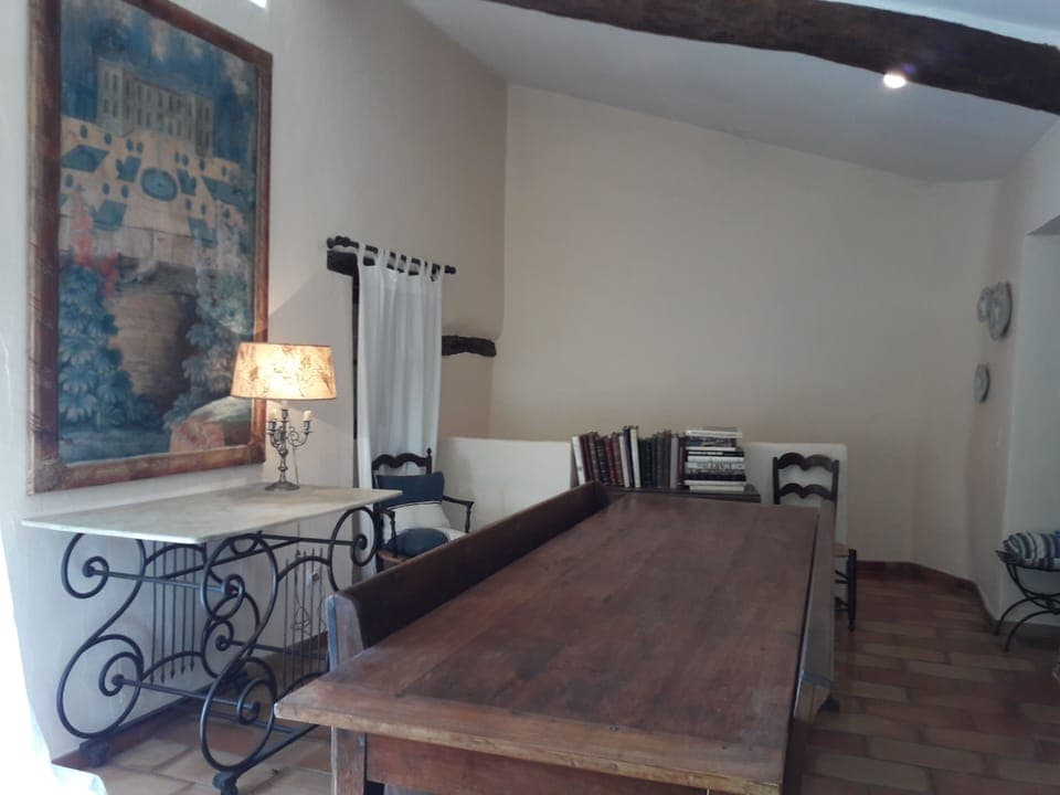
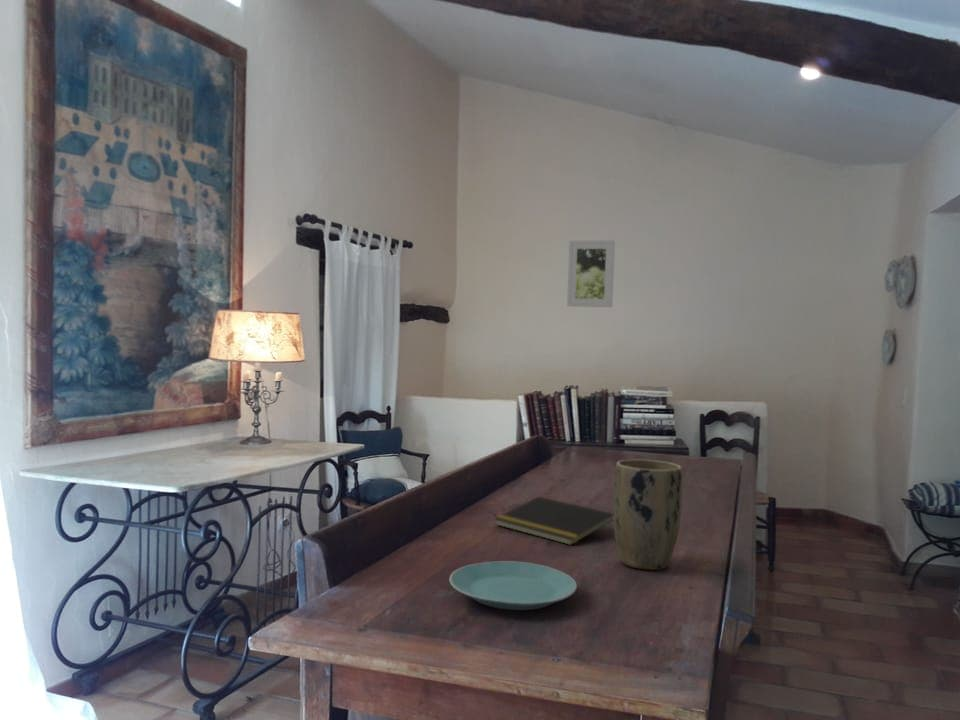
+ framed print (590, 273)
+ notepad (553, 519)
+ plant pot (646, 513)
+ plate (512, 587)
